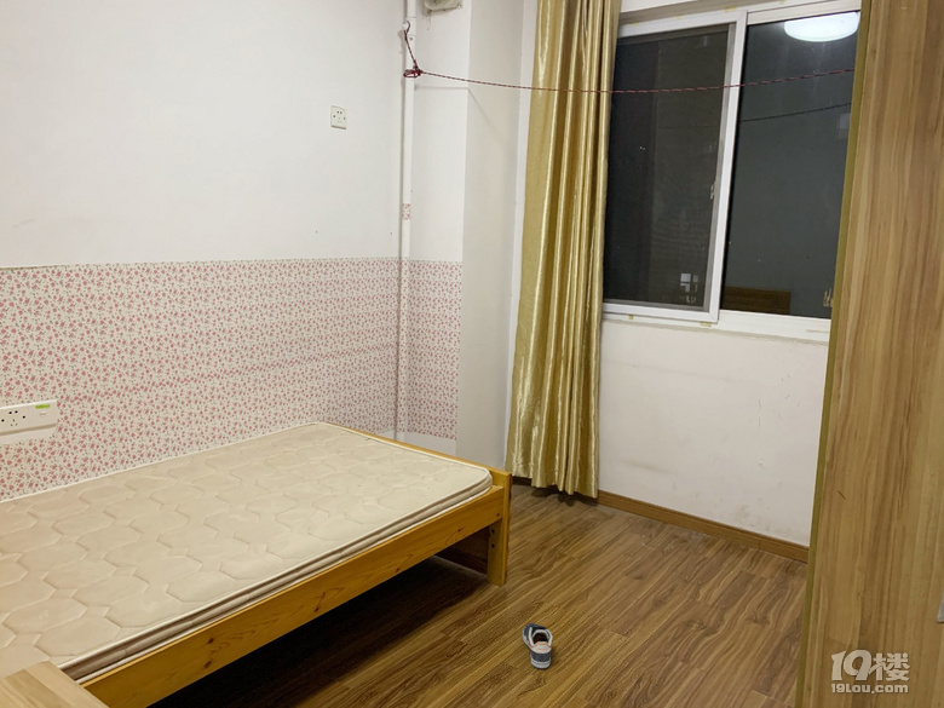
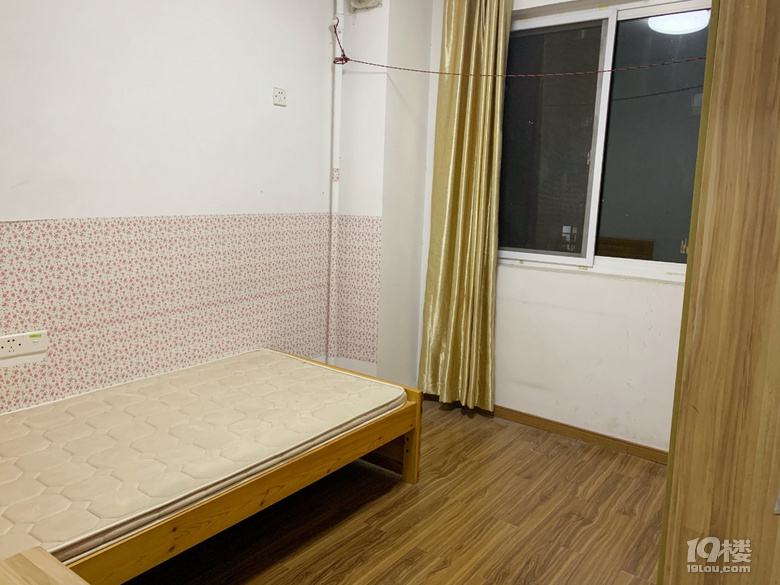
- sneaker (539, 637)
